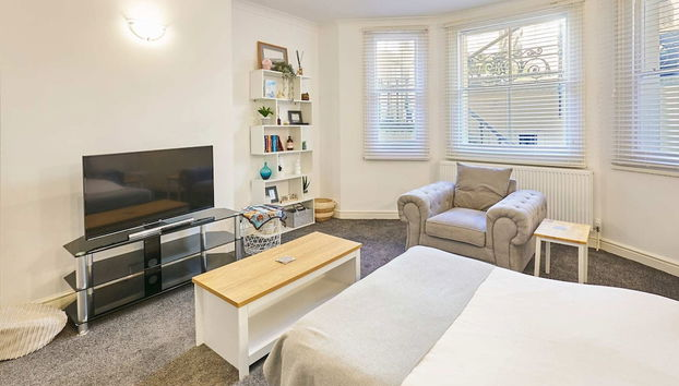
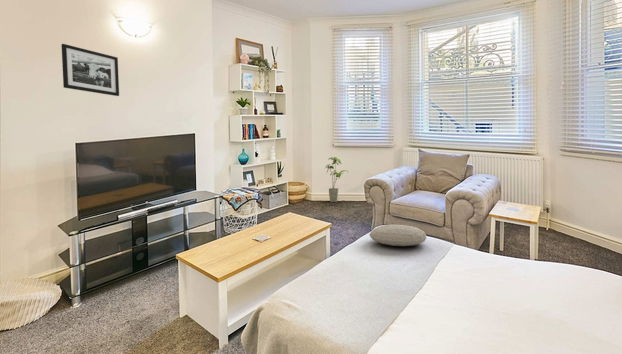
+ house plant (336, 179)
+ cushion (397, 234)
+ picture frame (92, 71)
